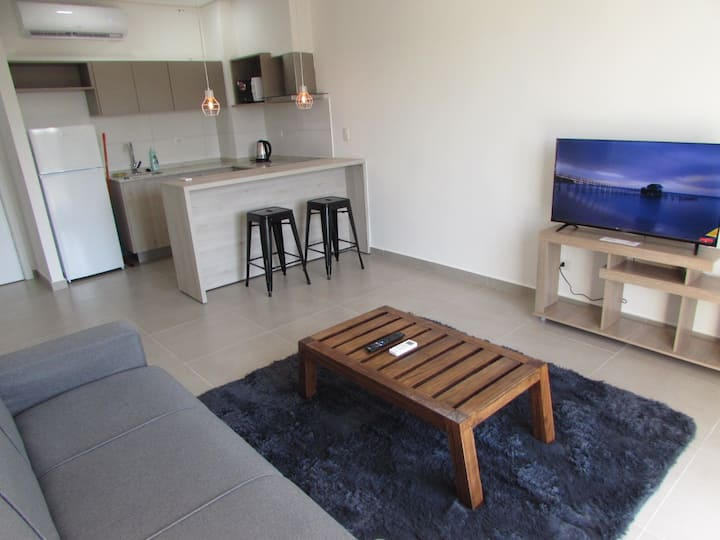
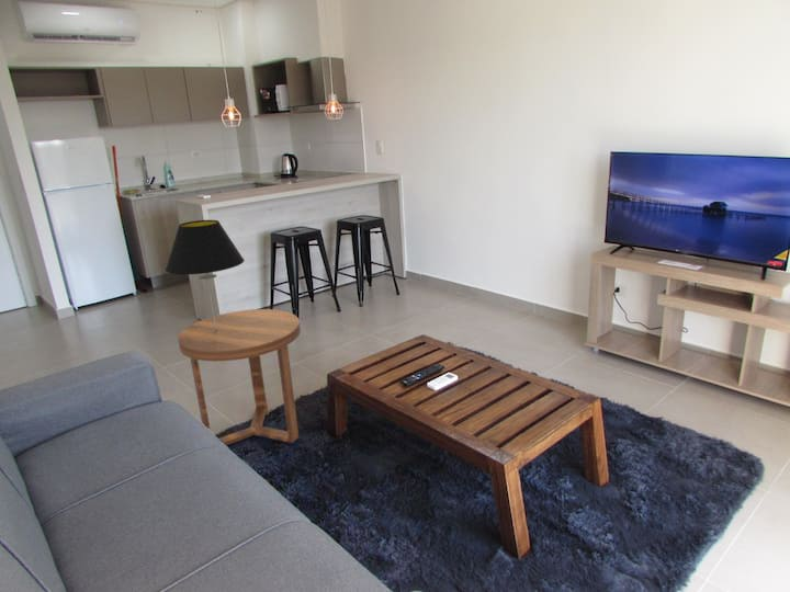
+ table lamp (207, 277)
+ side table (251, 378)
